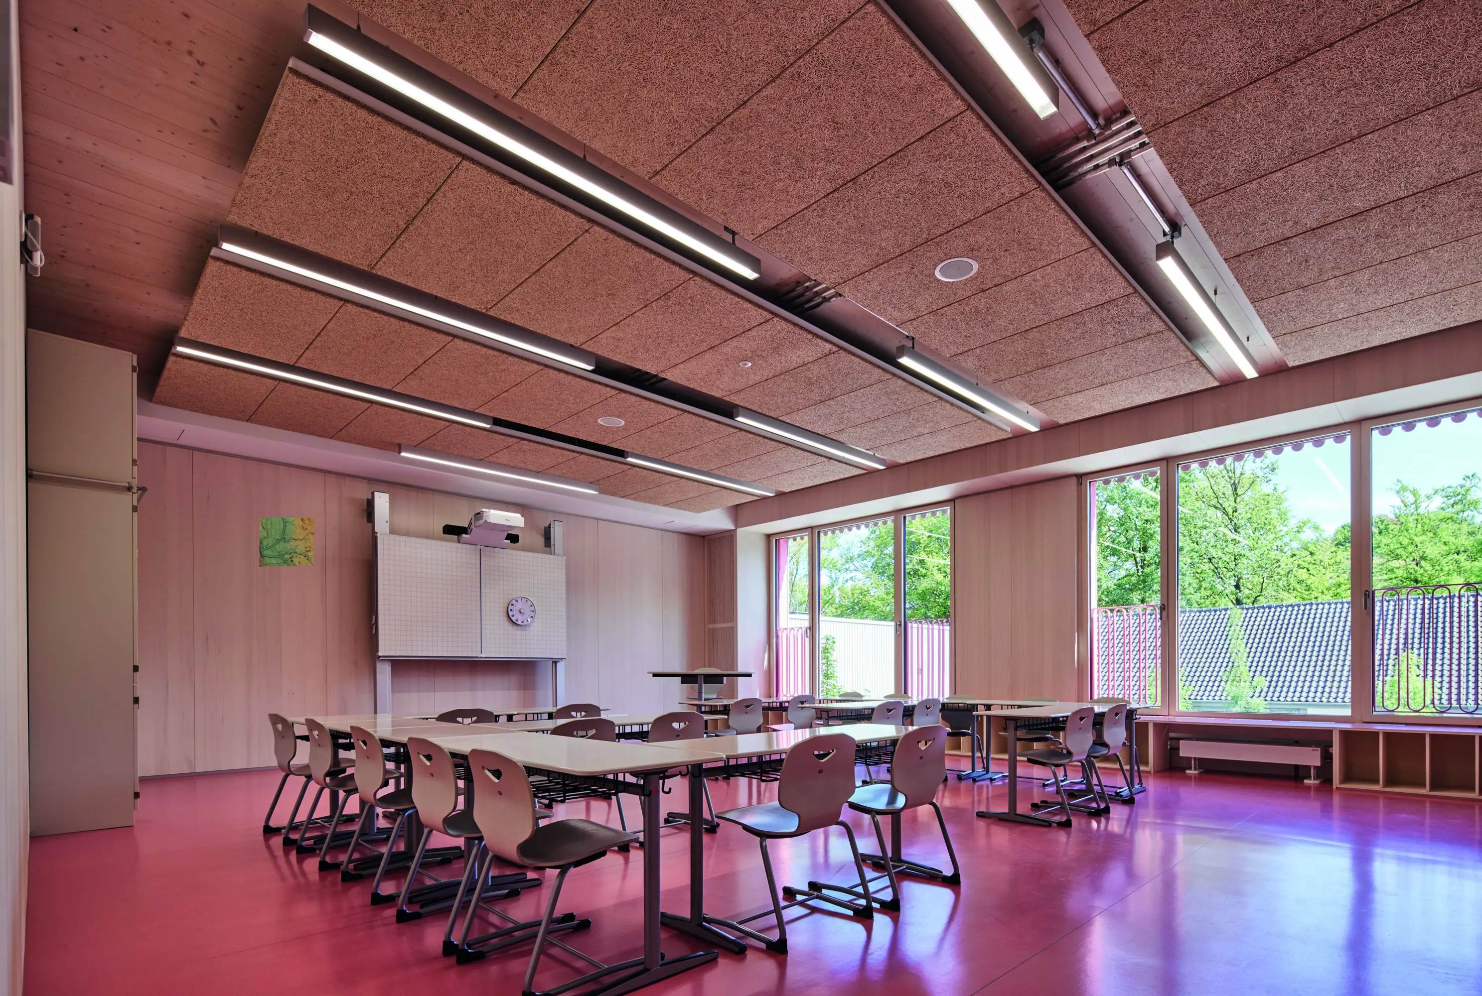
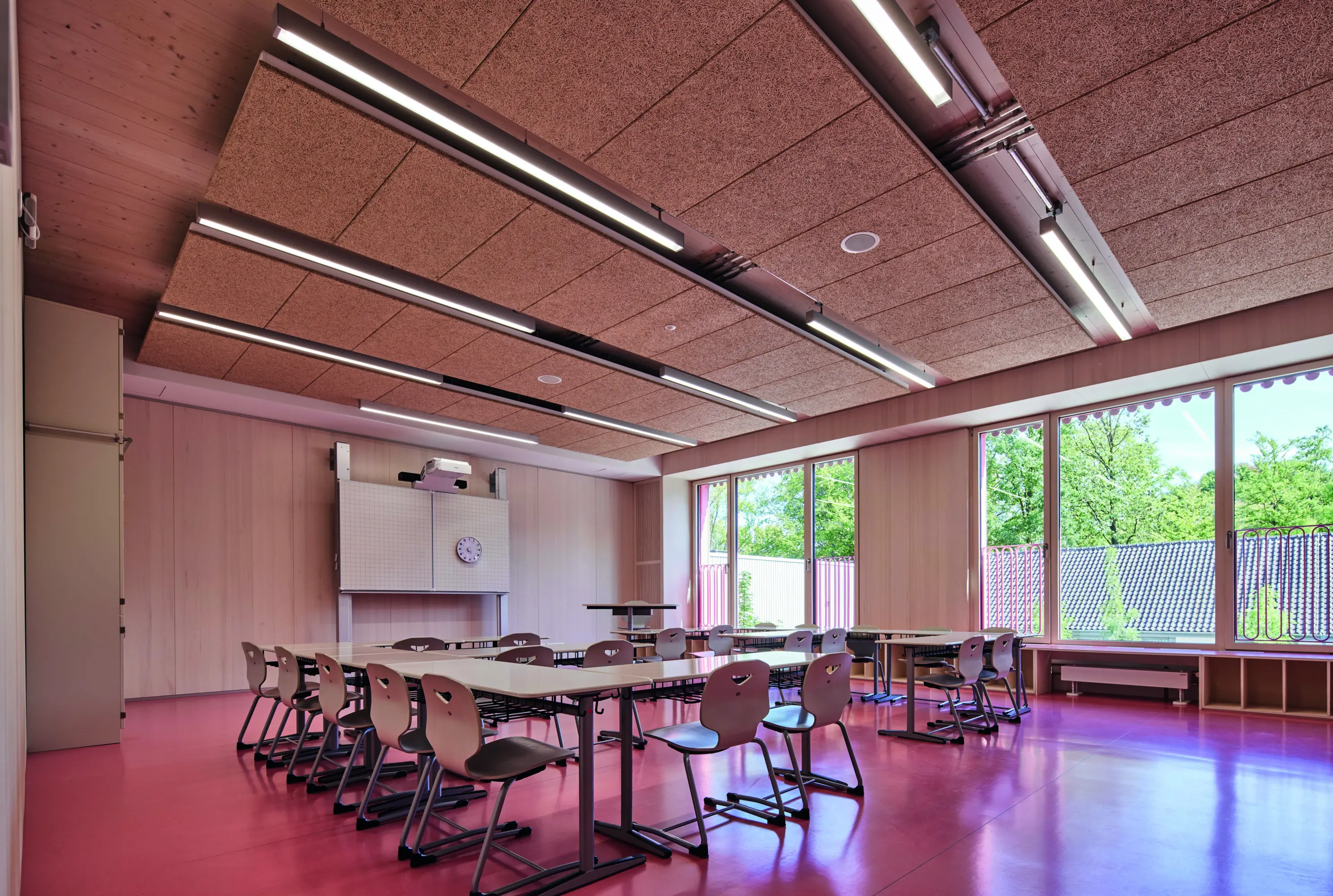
- map (287, 541)
